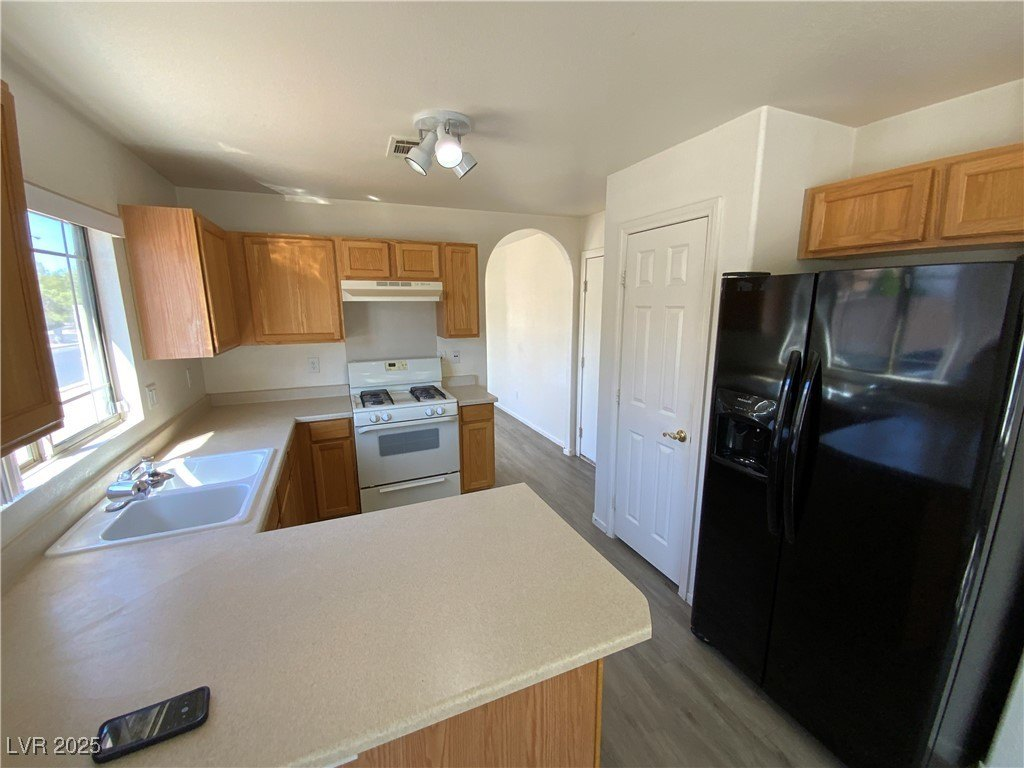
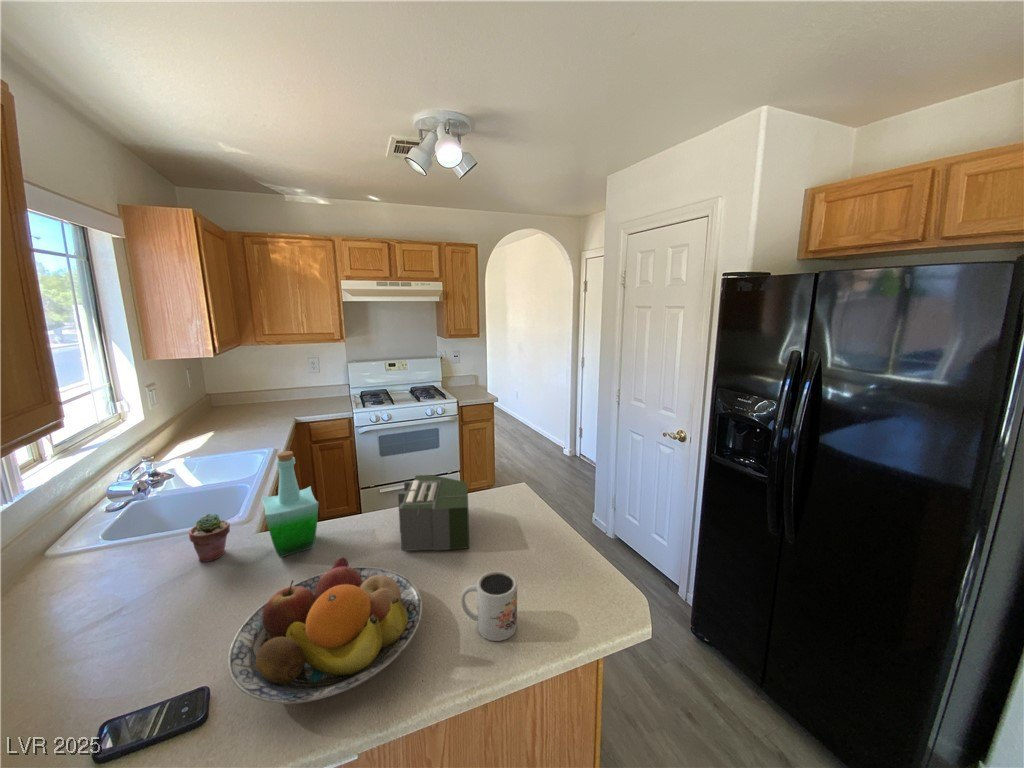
+ bottle (289, 500)
+ potted succulent (210, 535)
+ toaster (434, 510)
+ fruit bowl (332, 613)
+ mug (489, 603)
